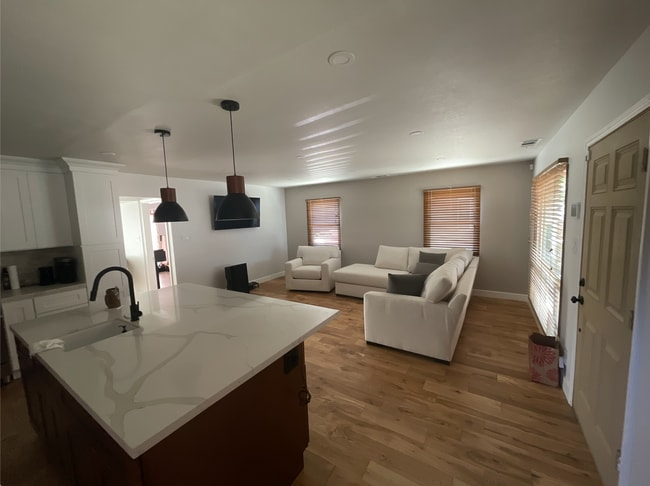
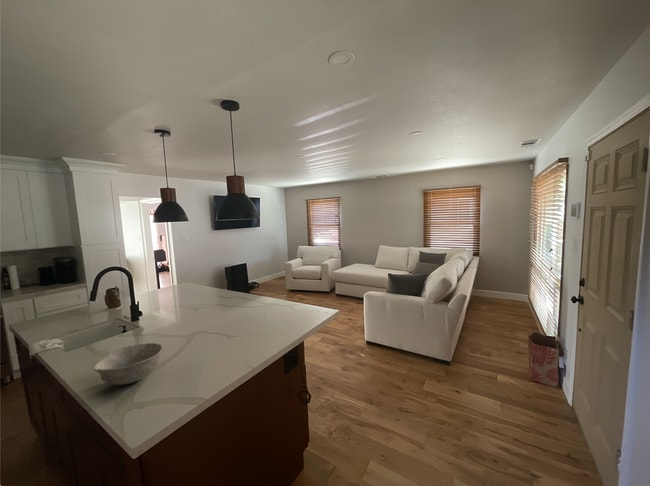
+ bowl (131, 367)
